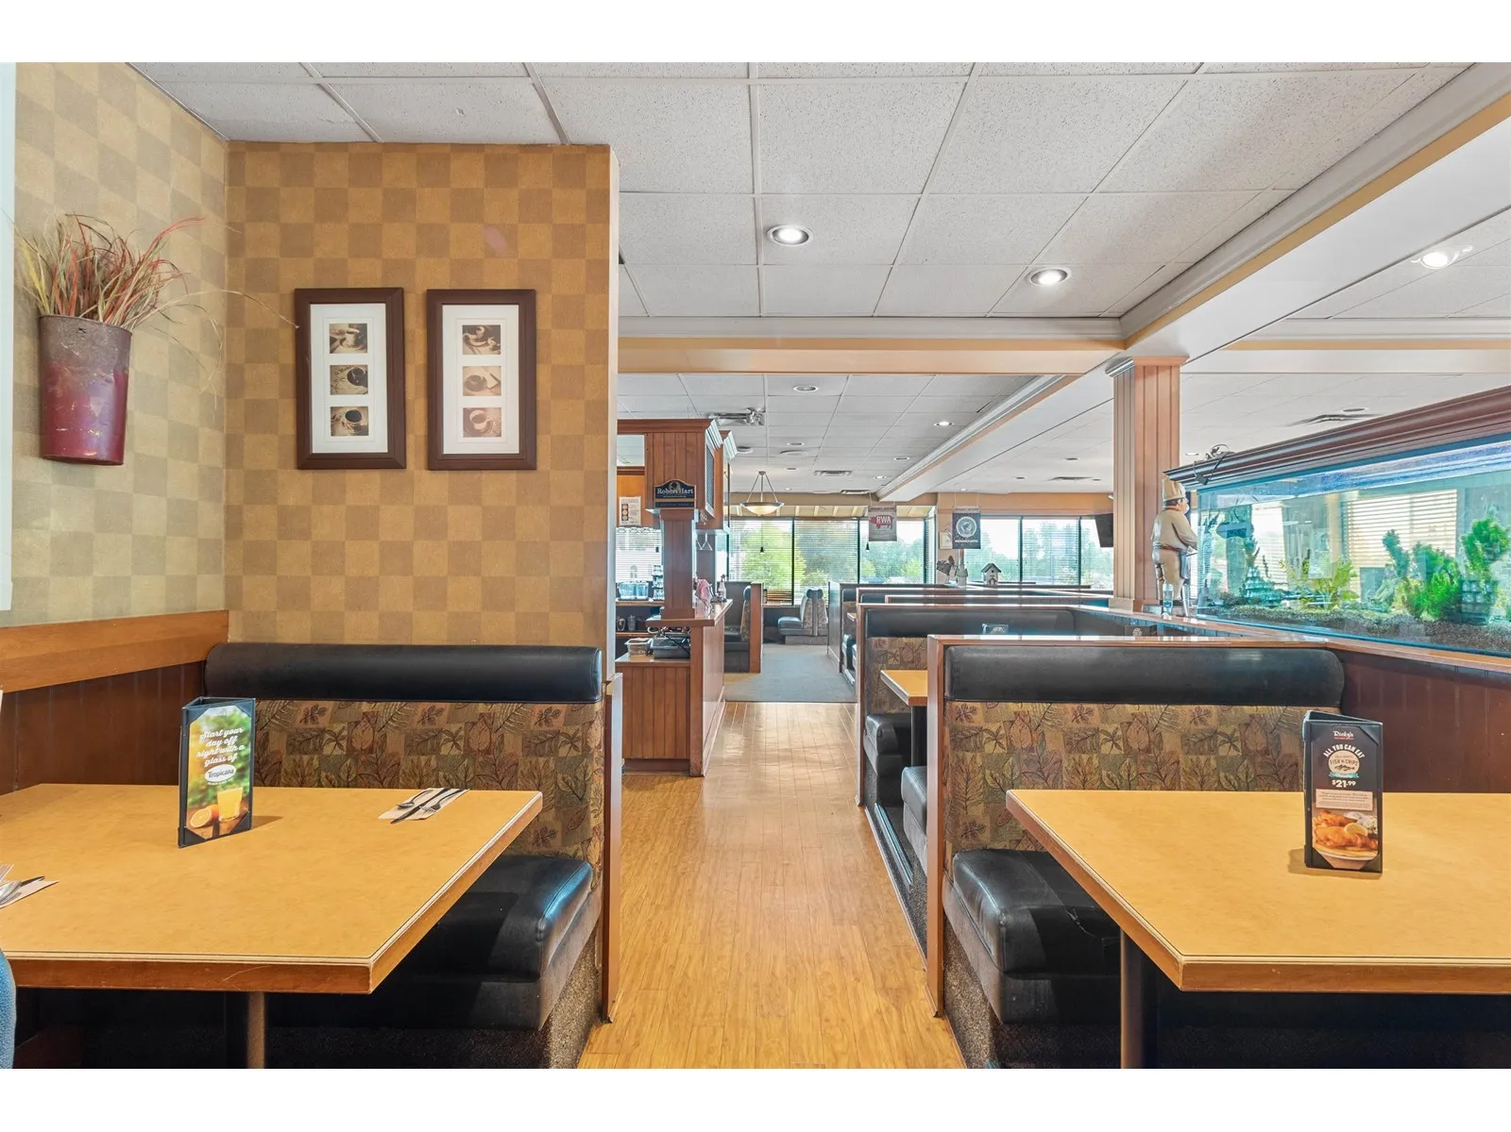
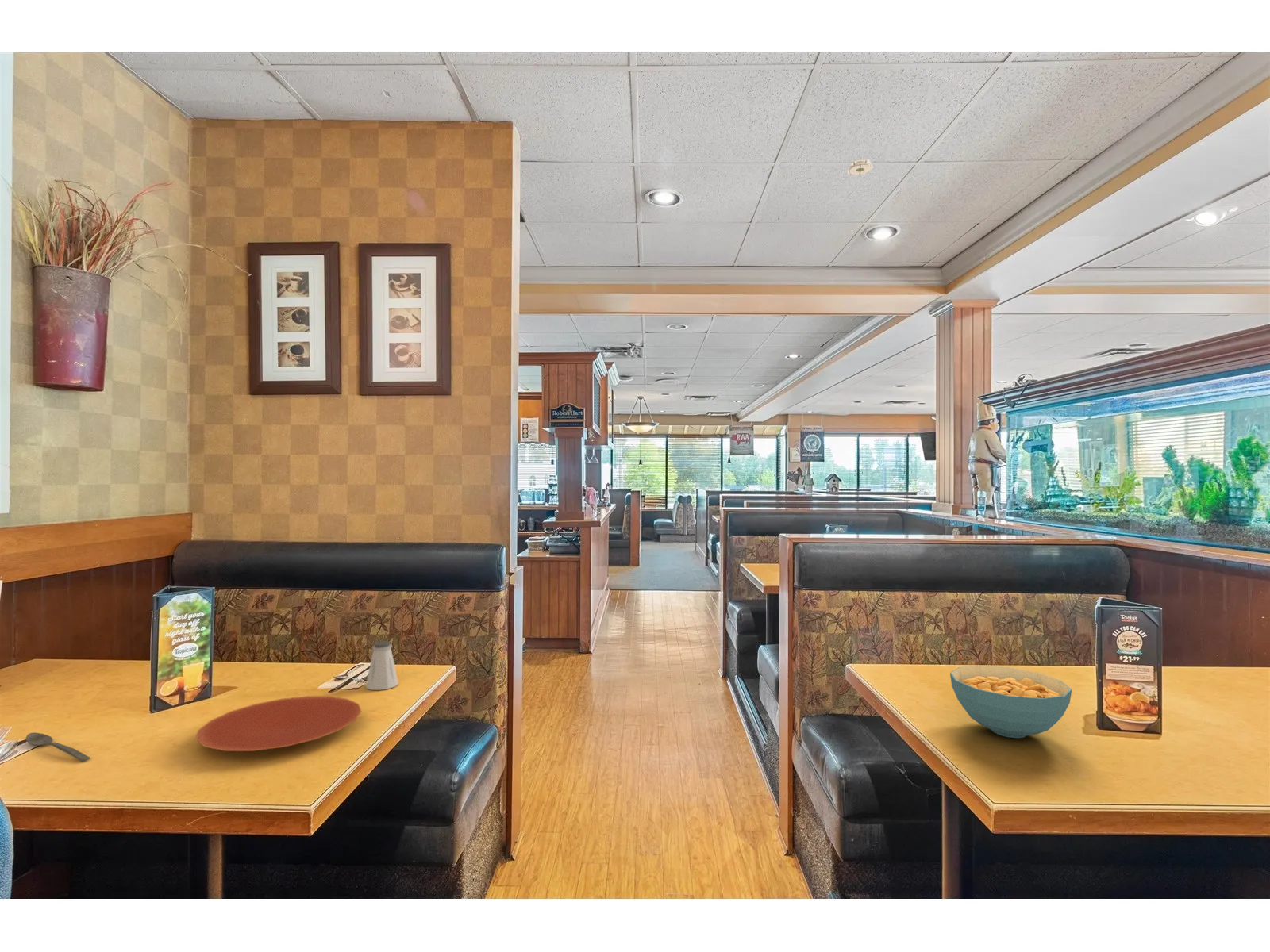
+ cereal bowl (1008, 706)
+ smoke detector (859, 167)
+ plate (283, 726)
+ saltshaker (382, 664)
+ spoon (57, 746)
